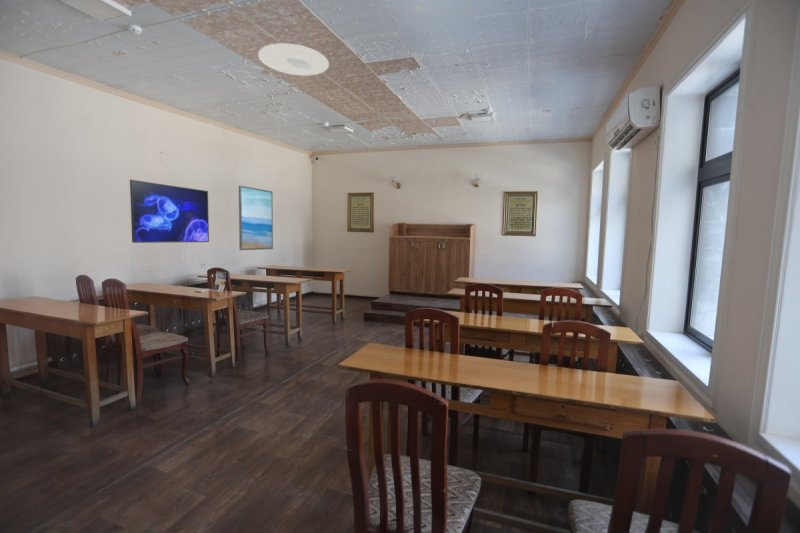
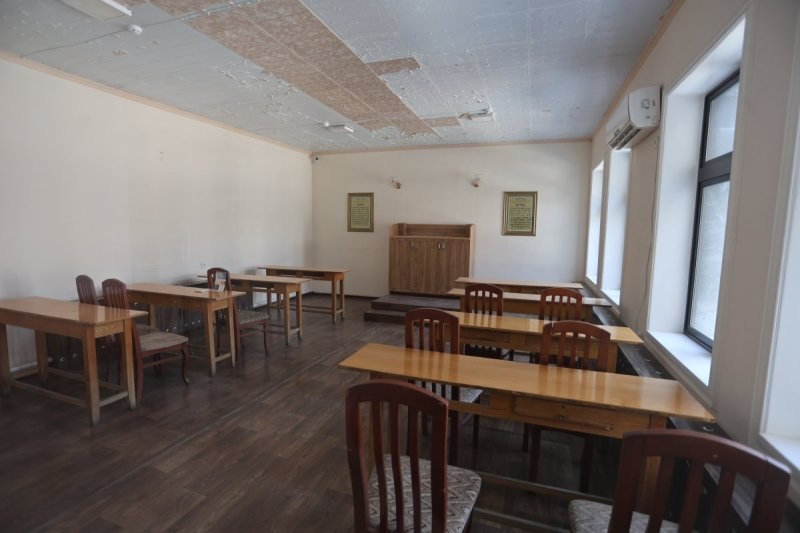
- ceiling light (294, 57)
- wall art (256, 219)
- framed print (173, 214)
